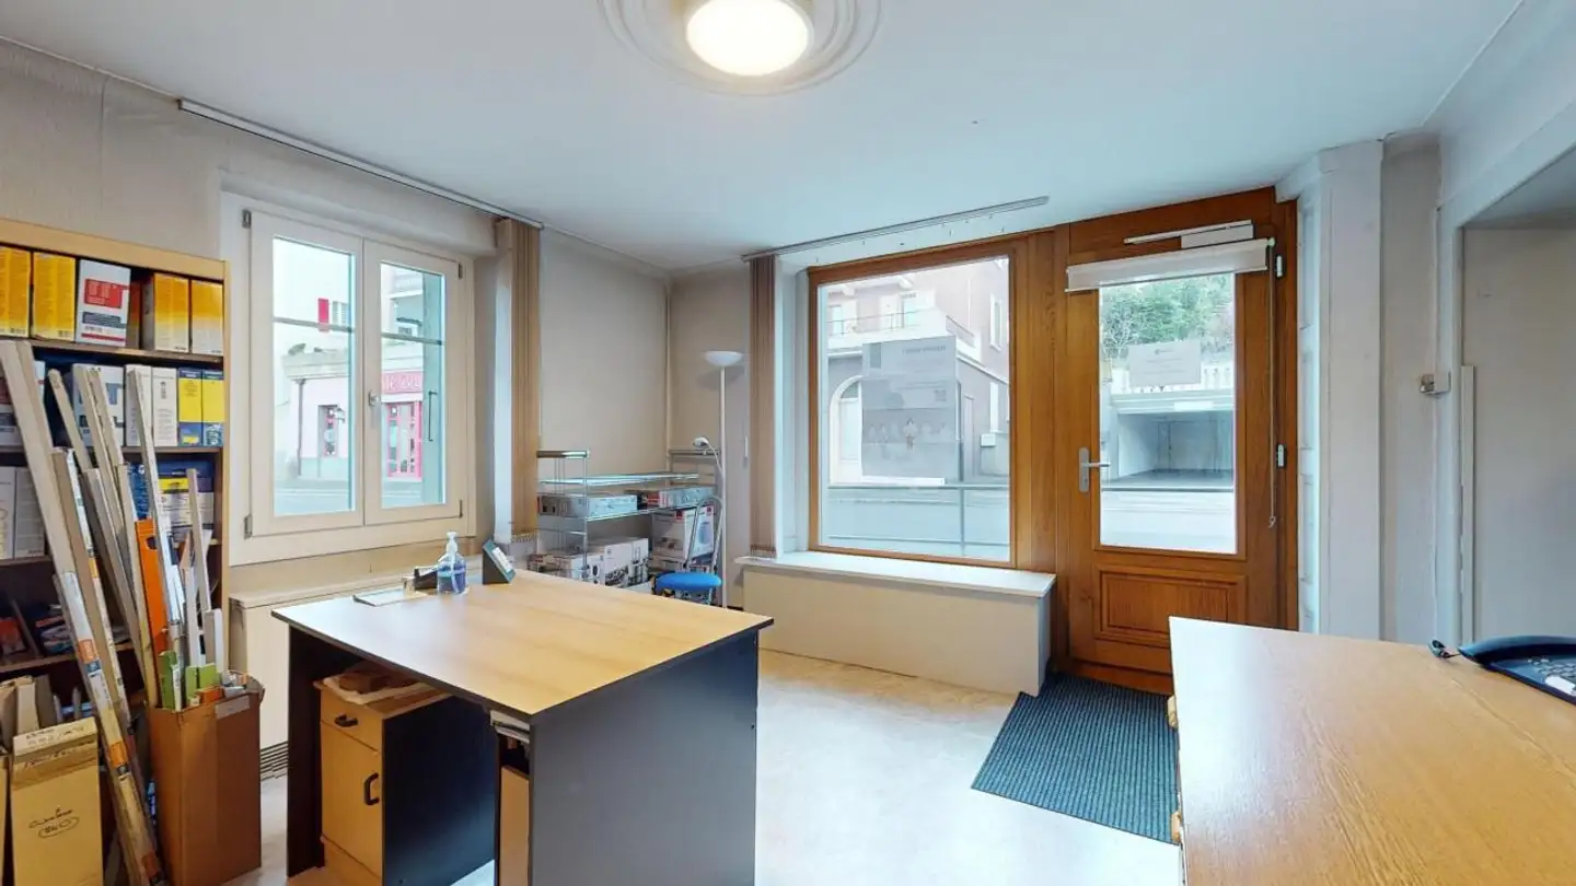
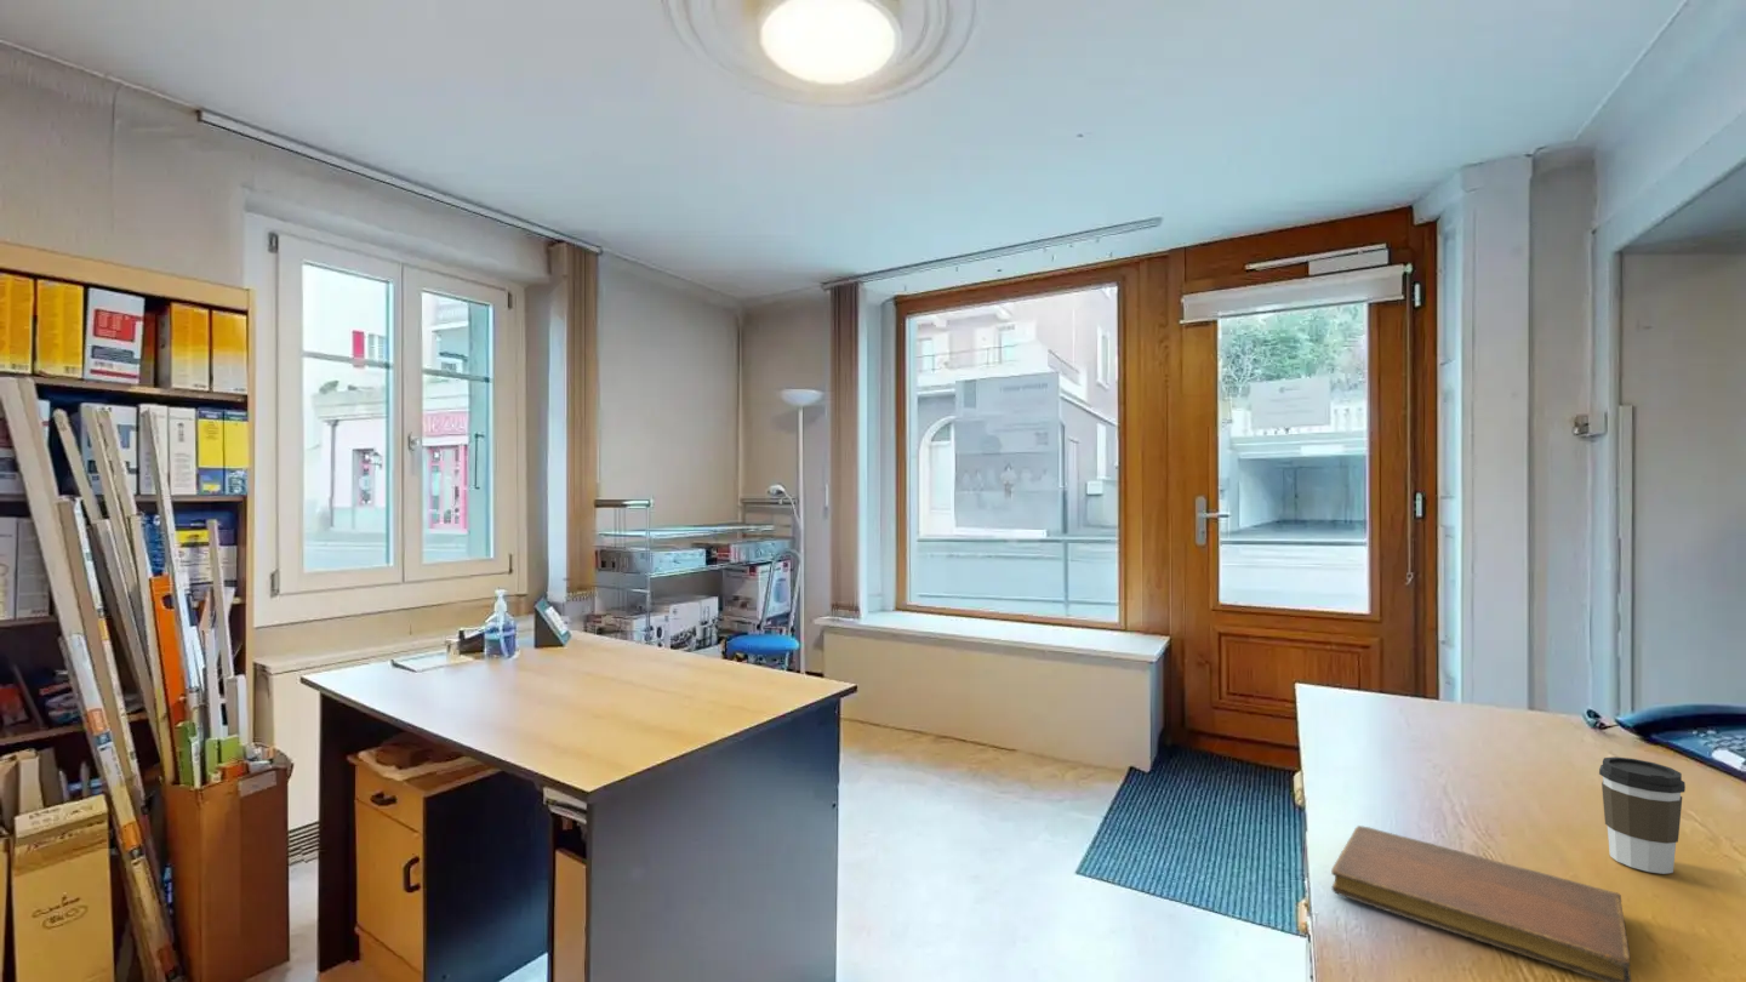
+ coffee cup (1641, 813)
+ notebook (1471, 891)
